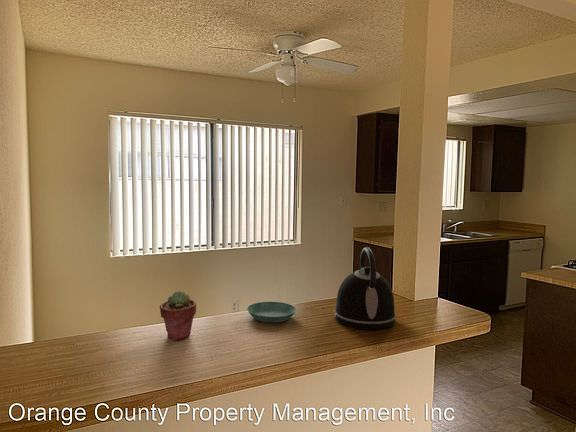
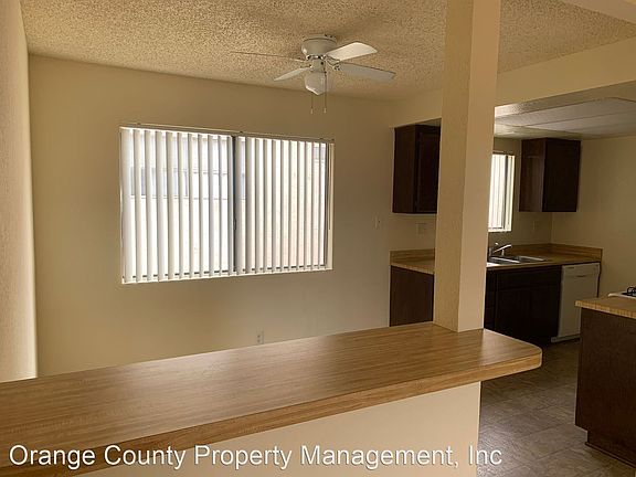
- saucer (271, 312)
- potted succulent (178, 313)
- kettle (365, 283)
